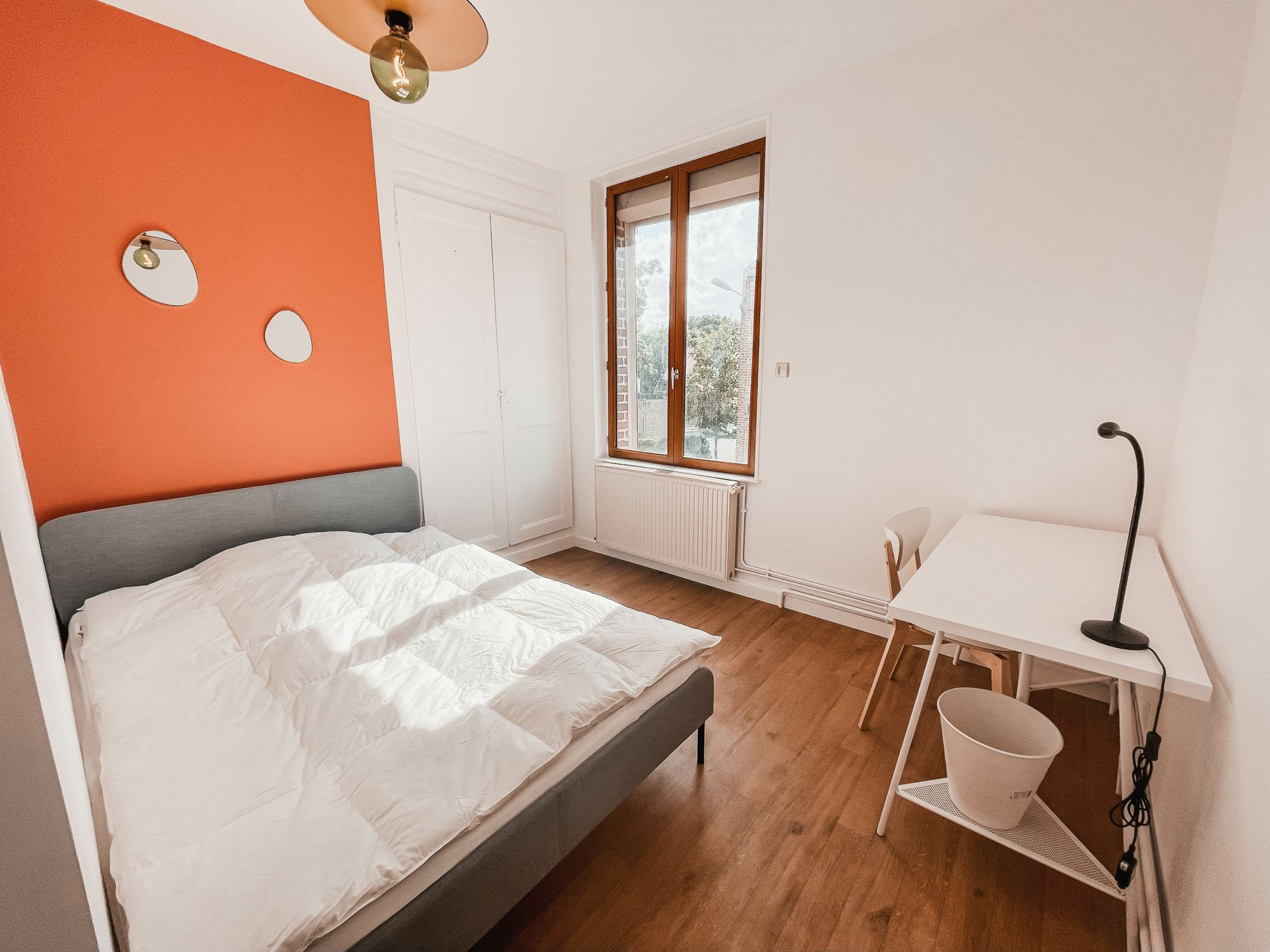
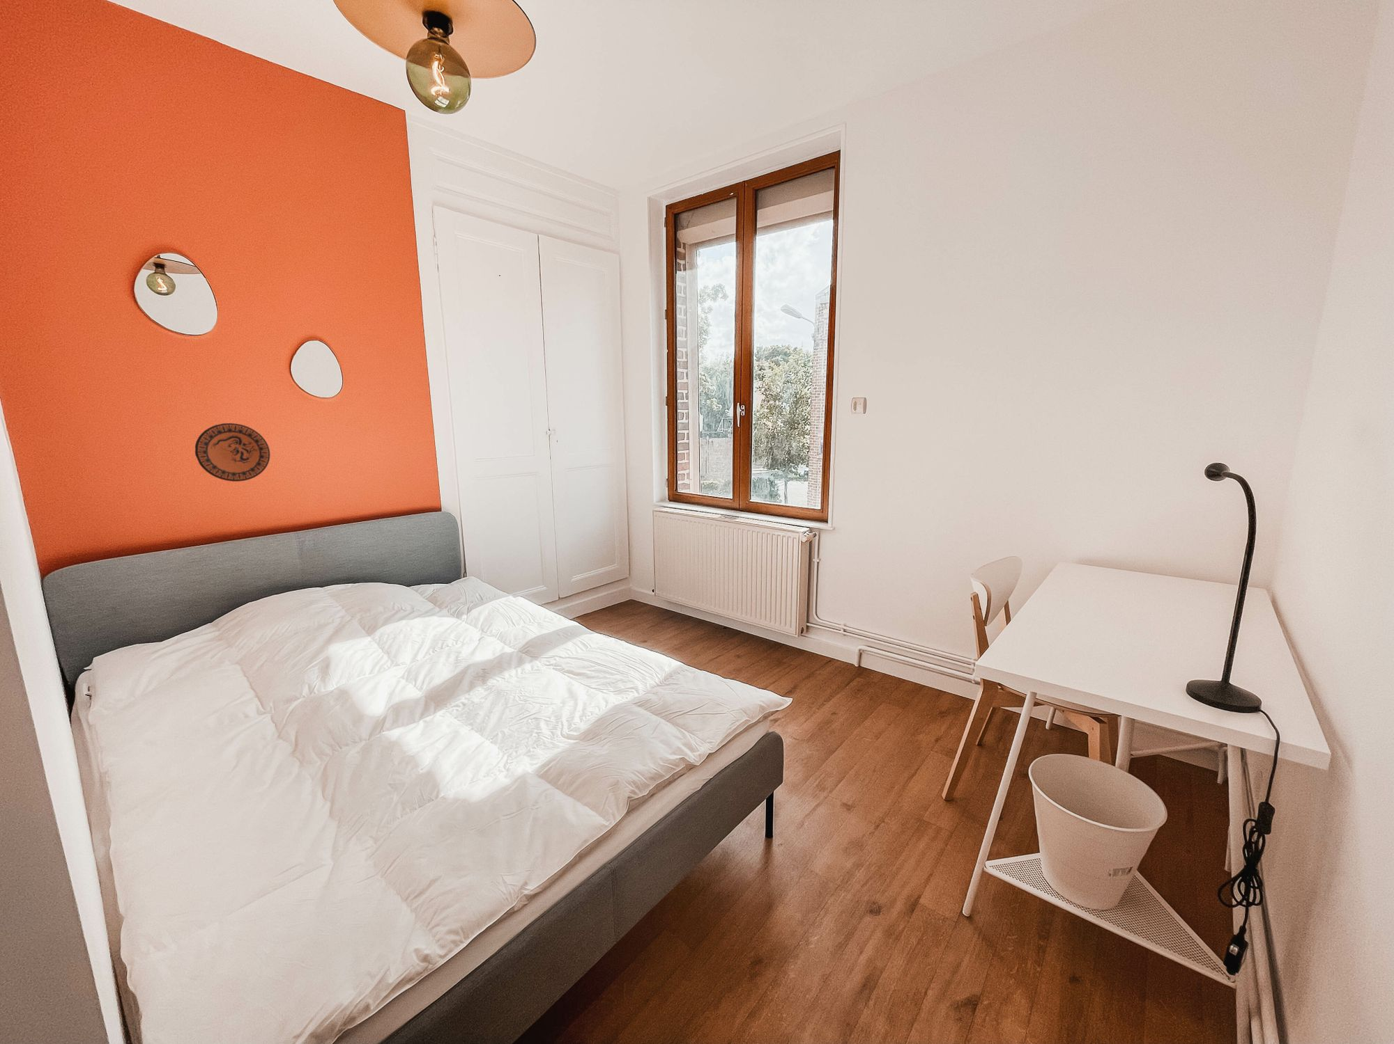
+ decorative plate (234, 453)
